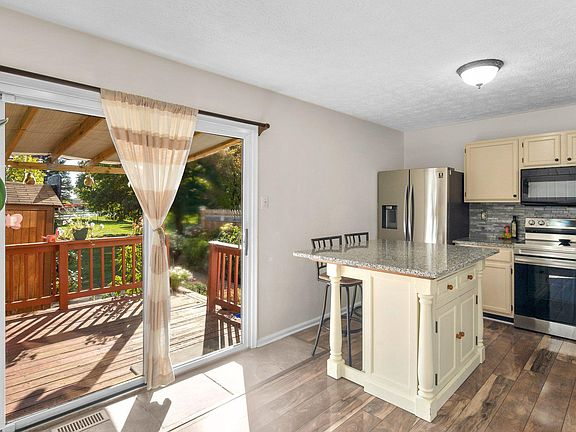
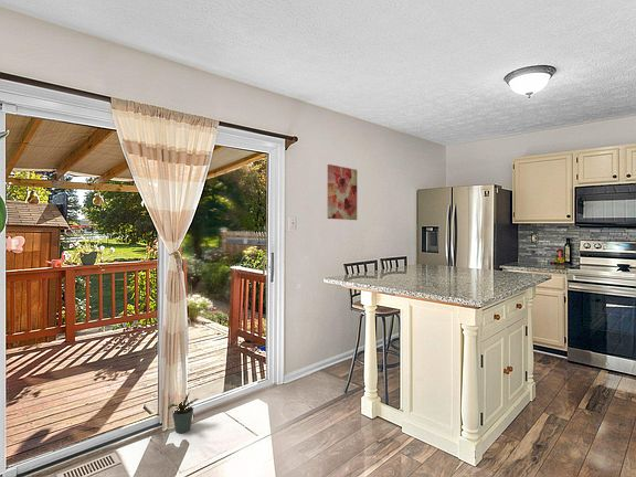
+ wall art (342, 193)
+ potted plant (183, 412)
